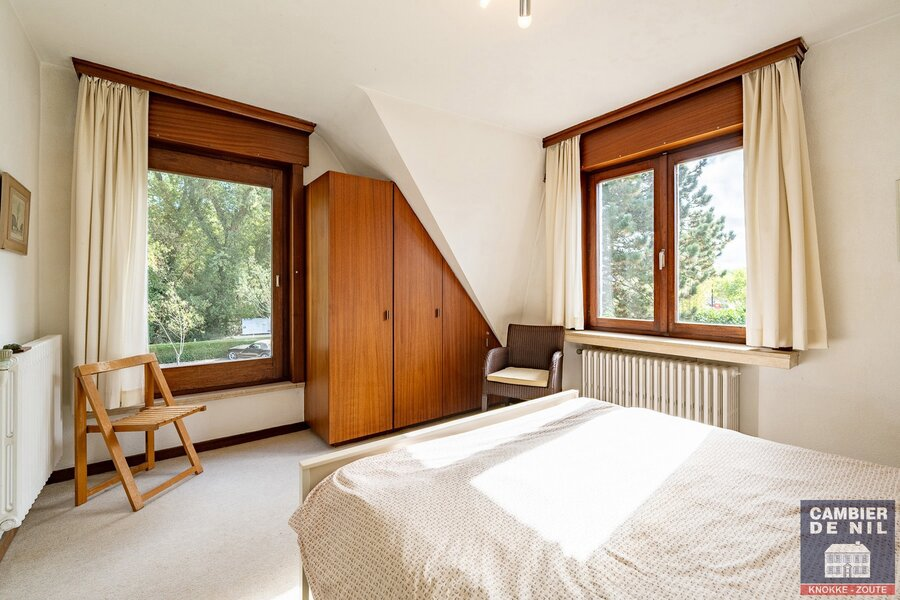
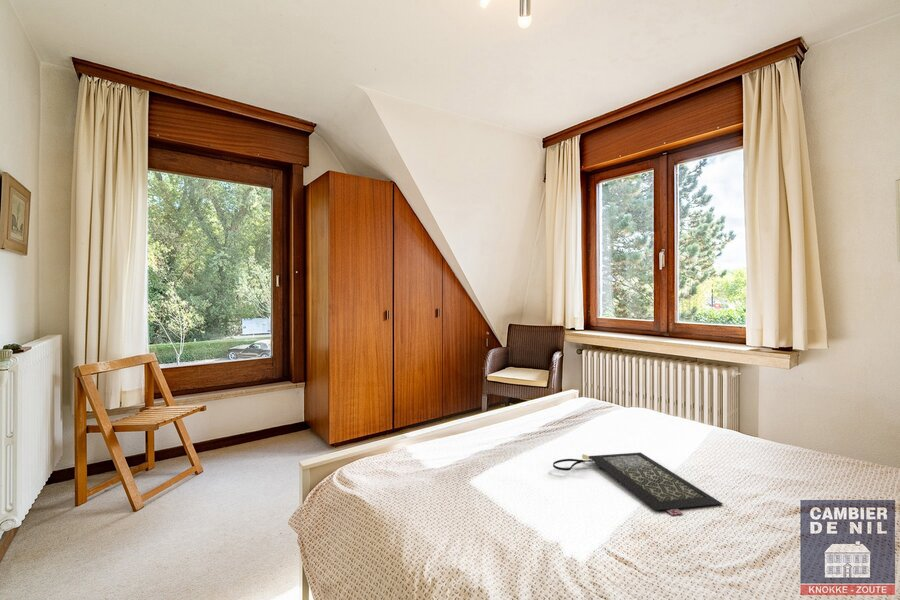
+ clutch bag (640, 474)
